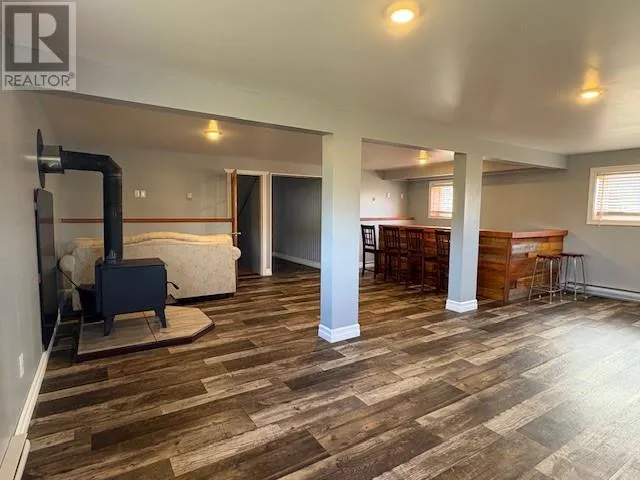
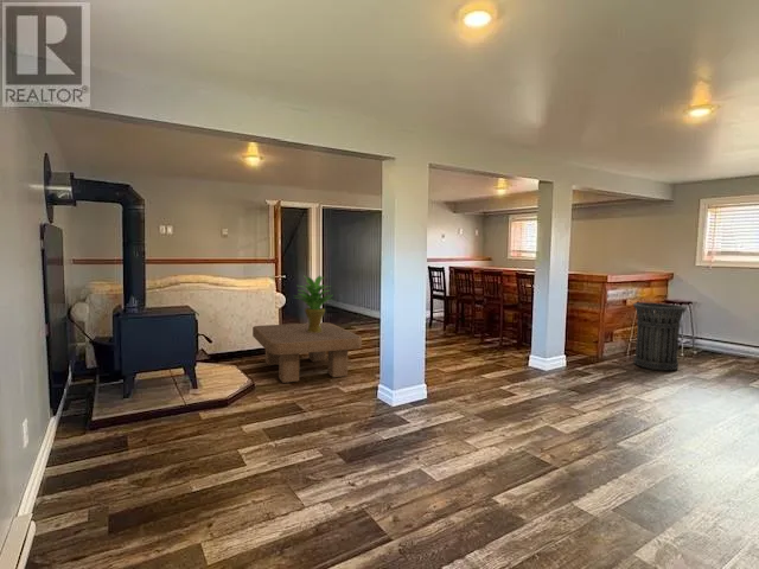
+ potted plant (314, 302)
+ coffee table (304, 350)
+ trash can (657, 335)
